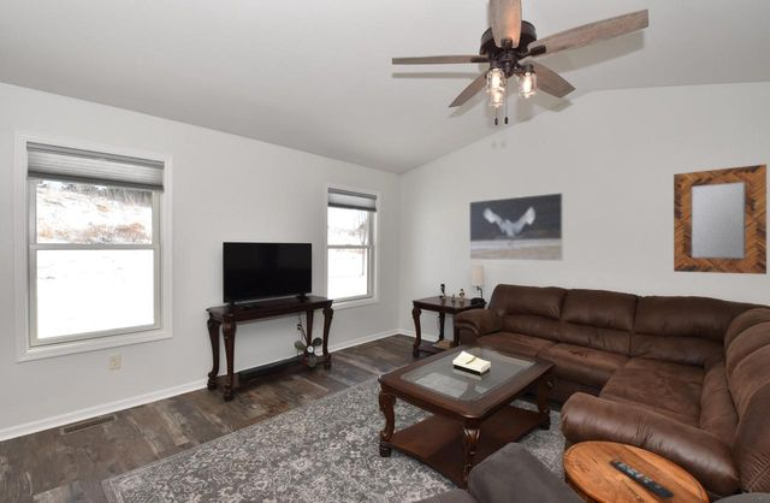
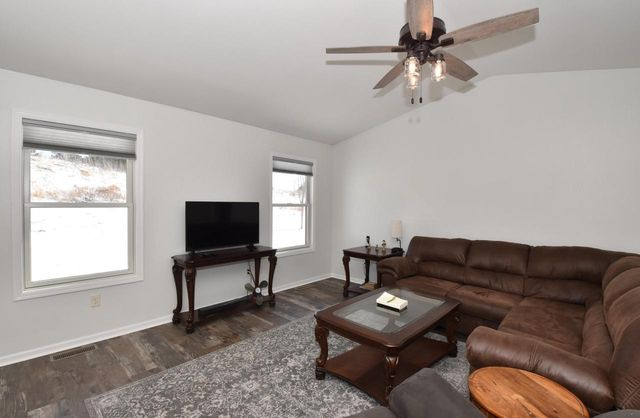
- remote control (639, 477)
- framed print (511, 229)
- home mirror (717, 220)
